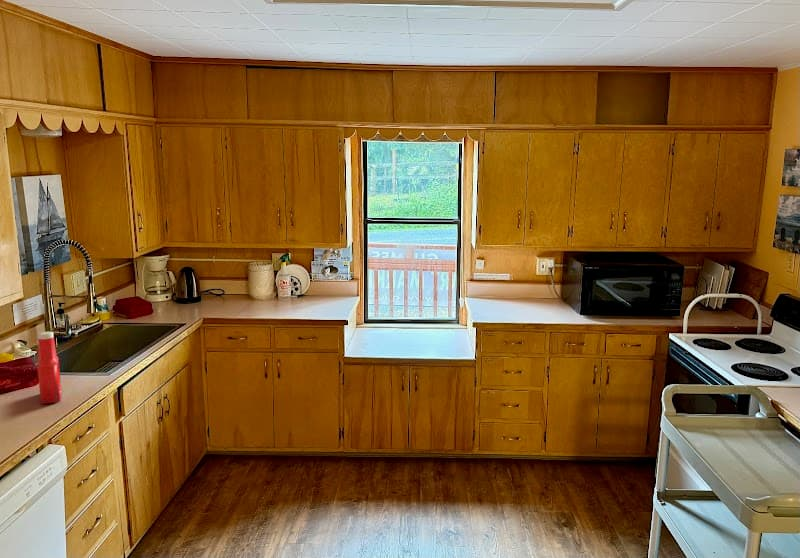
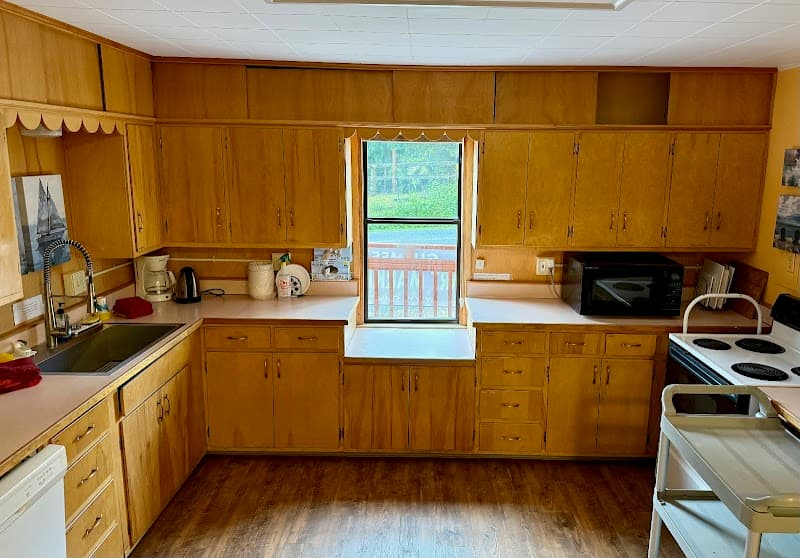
- soap bottle (48, 365)
